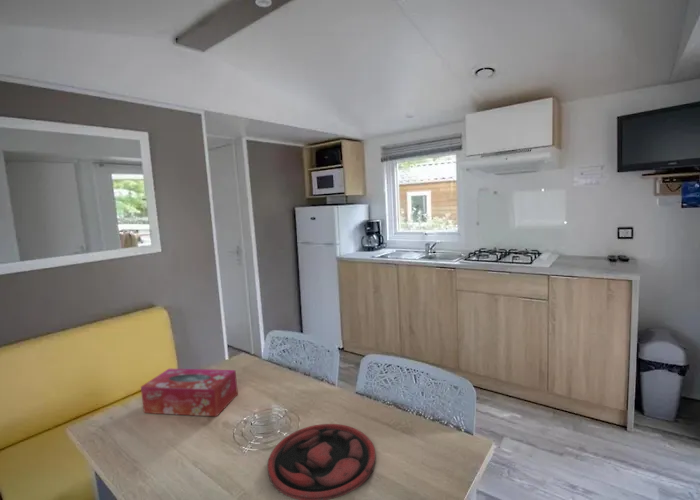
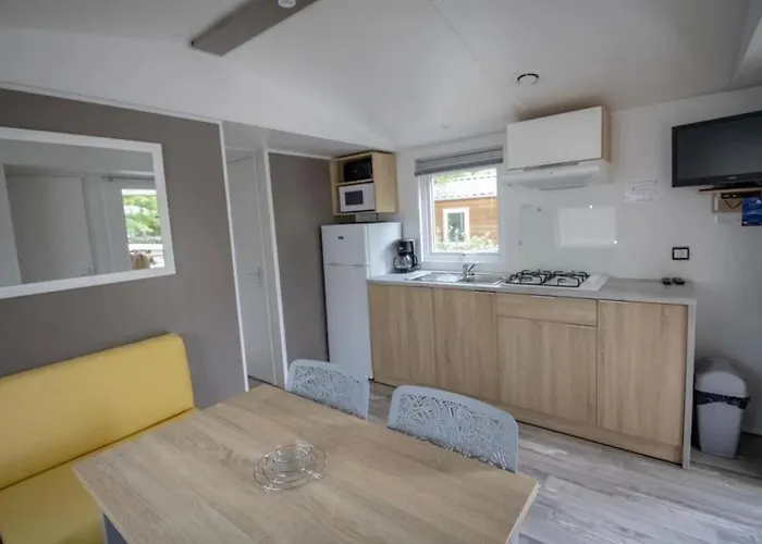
- tissue box (191, 390)
- plate (322, 456)
